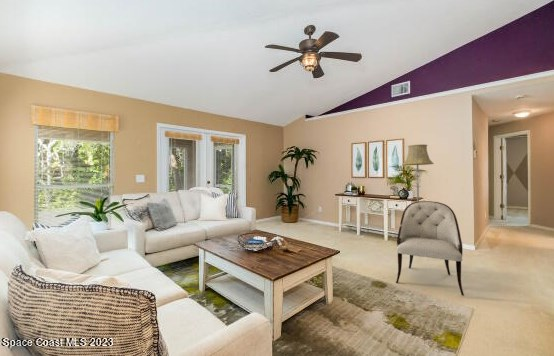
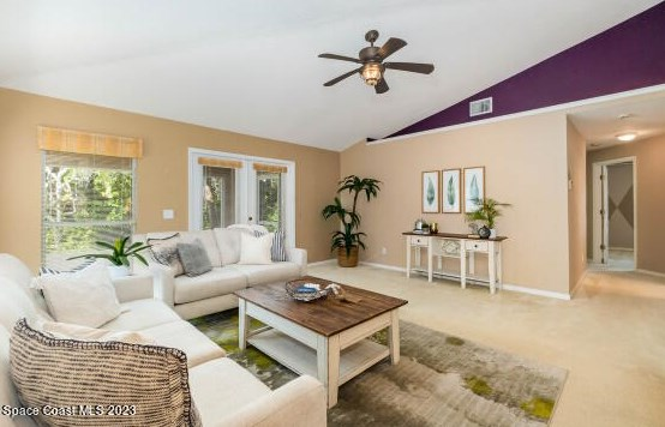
- armchair (428, 241)
- floor lamp (417, 198)
